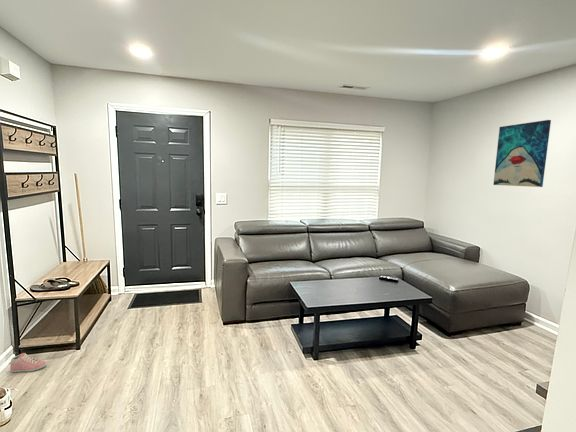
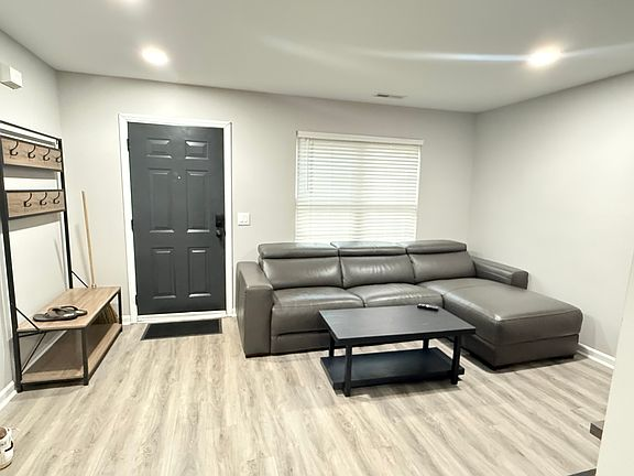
- sneaker (28, 361)
- wall art (519, 155)
